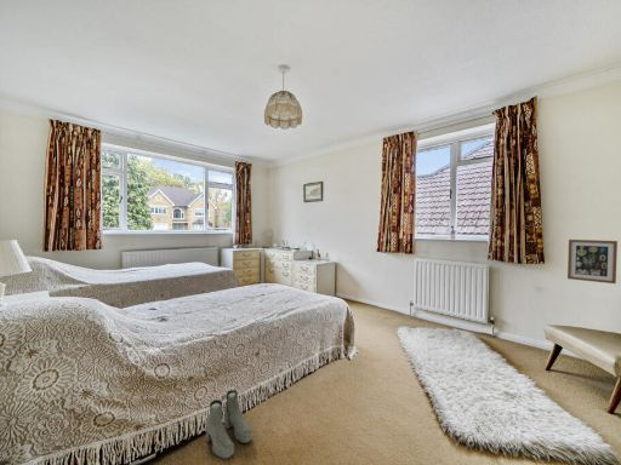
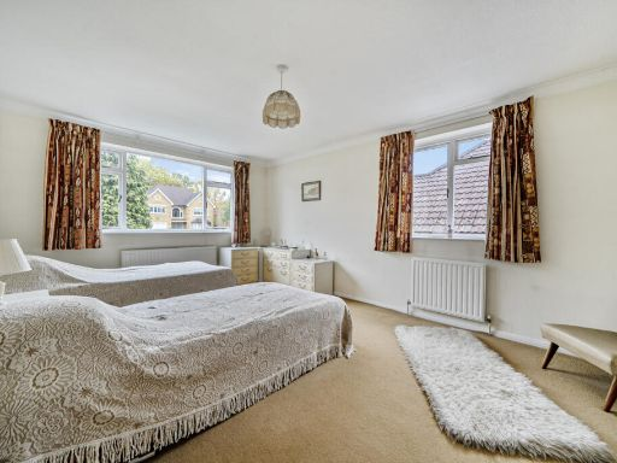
- wall art (591, 260)
- boots (228, 420)
